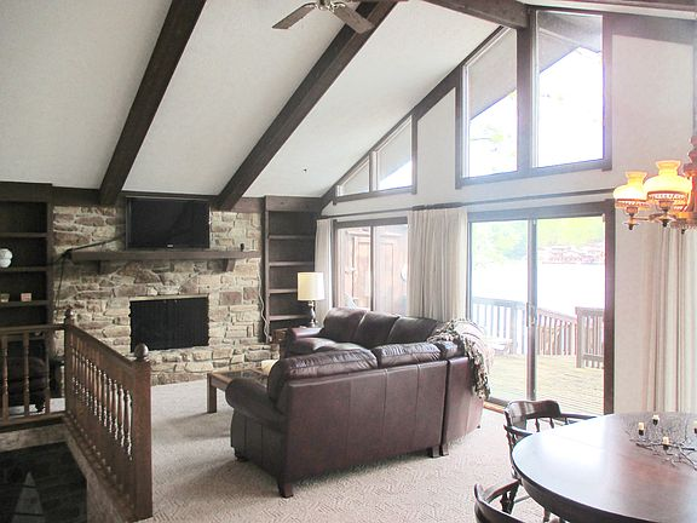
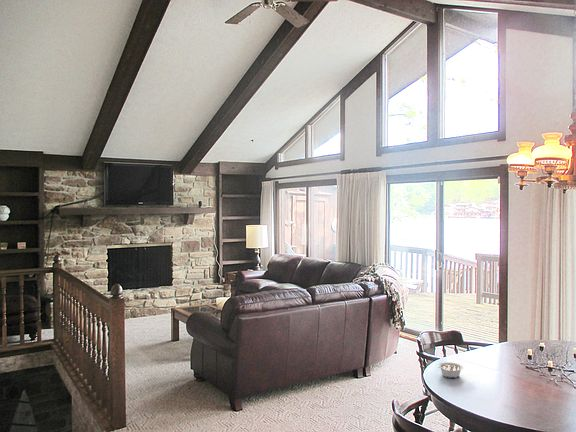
+ legume (450, 370)
